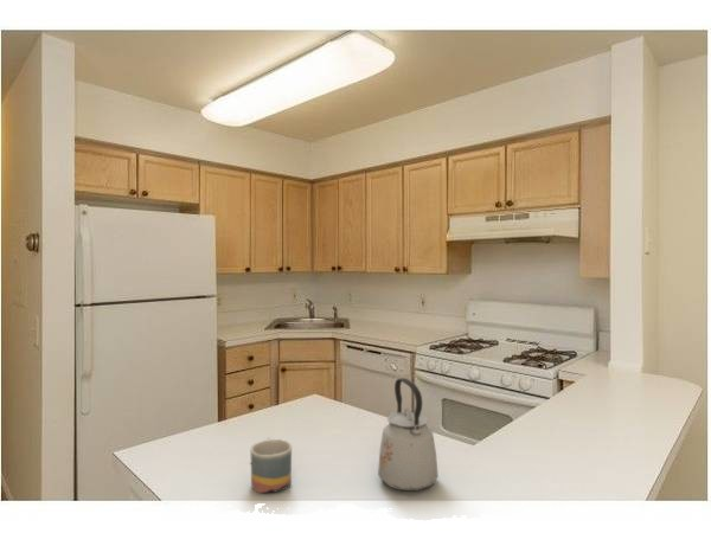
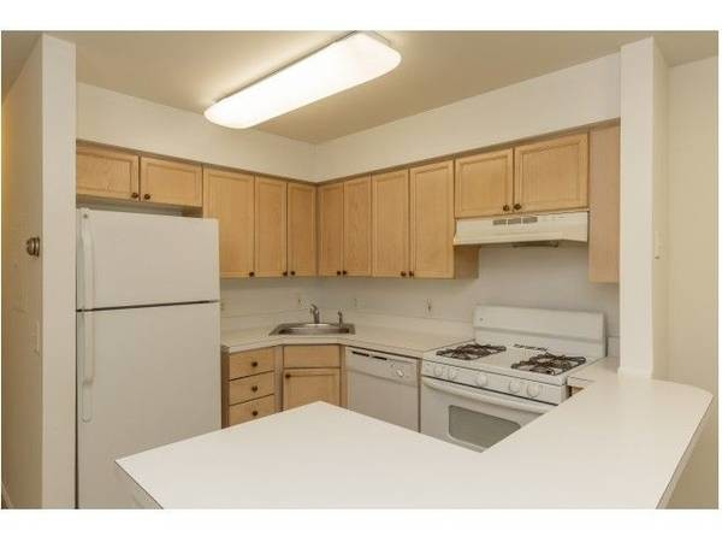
- mug (270, 462)
- kettle (403, 426)
